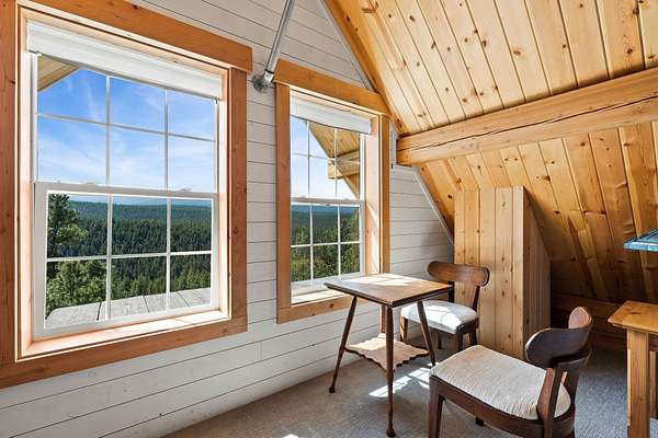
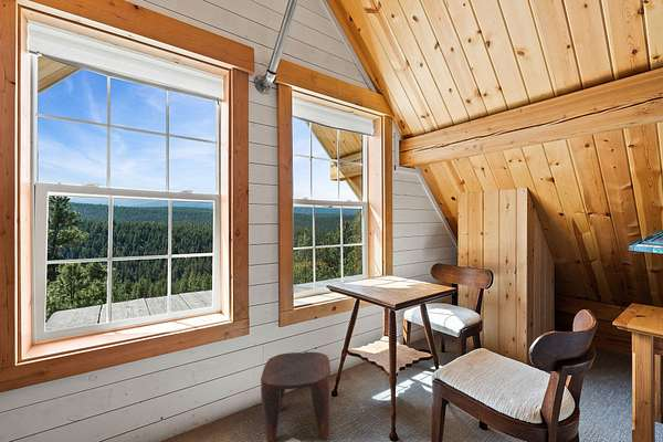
+ stool (297, 388)
